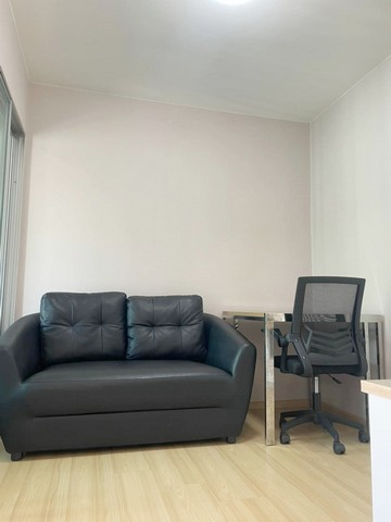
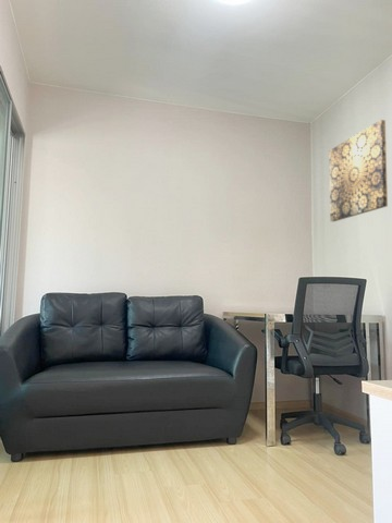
+ wall art (355, 175)
